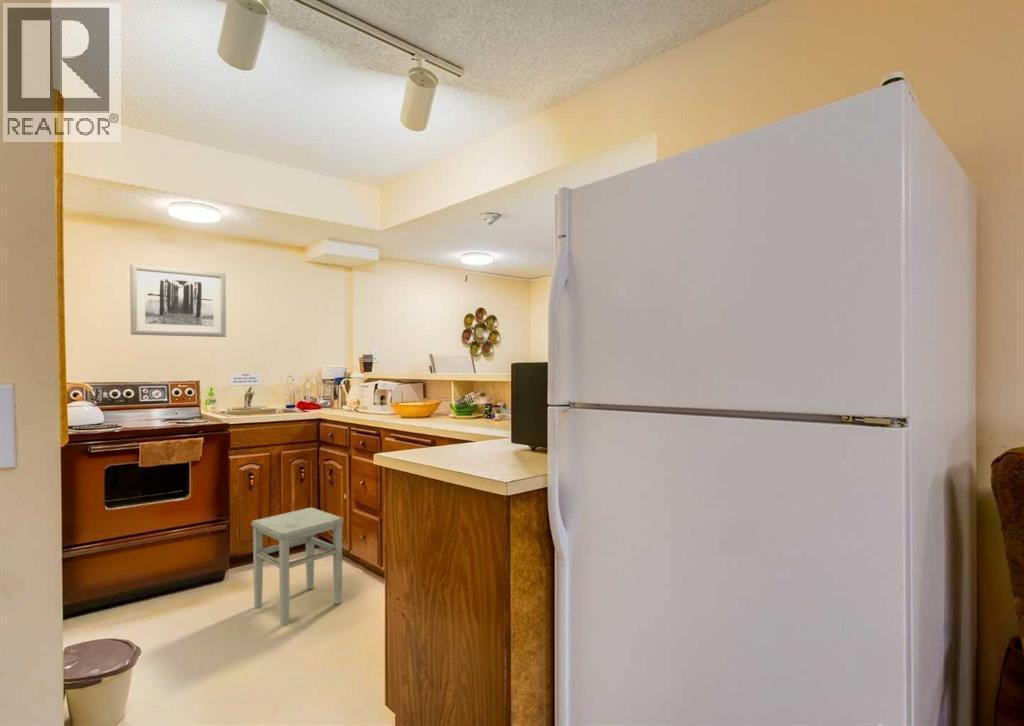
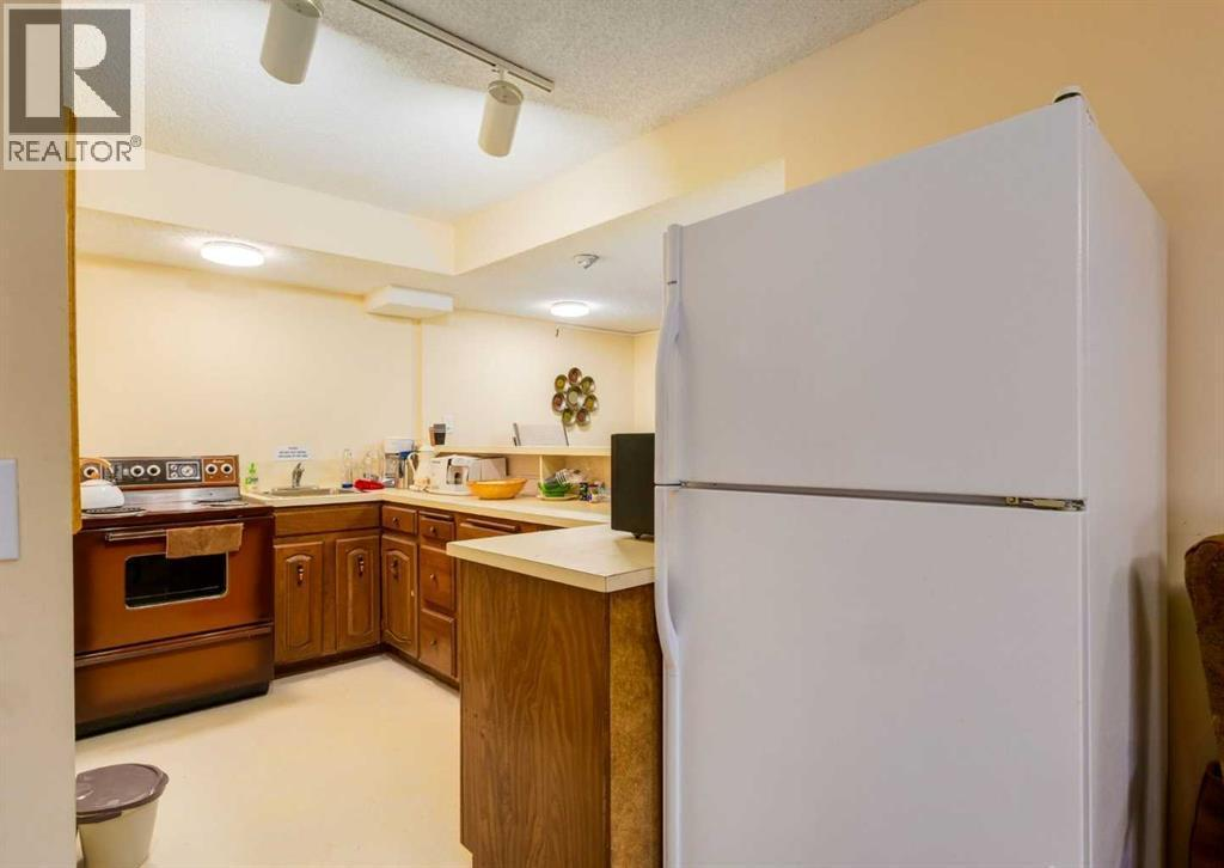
- stool (298, 562)
- wall art (180, 302)
